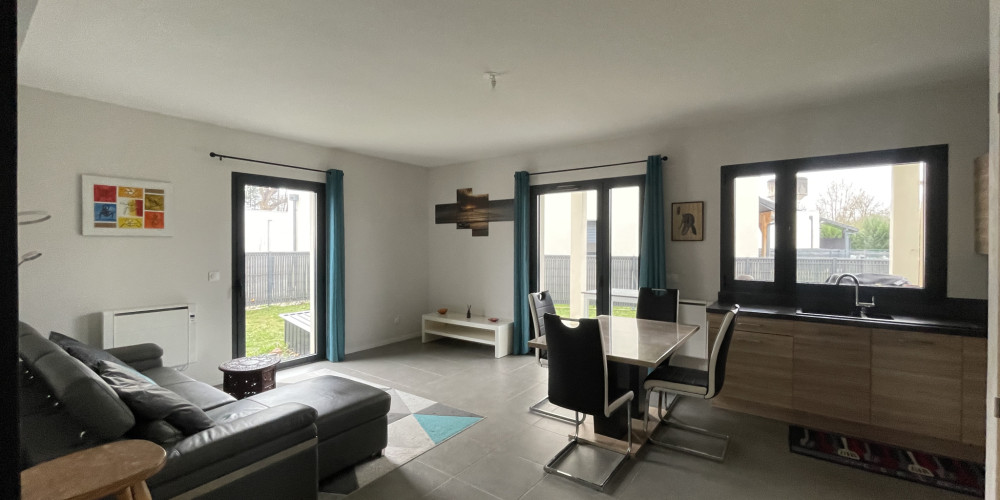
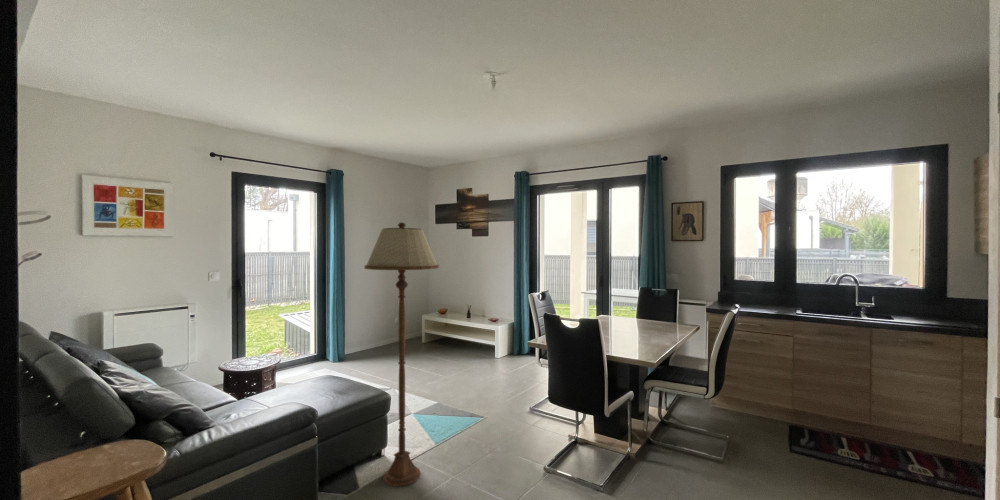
+ floor lamp (402, 349)
